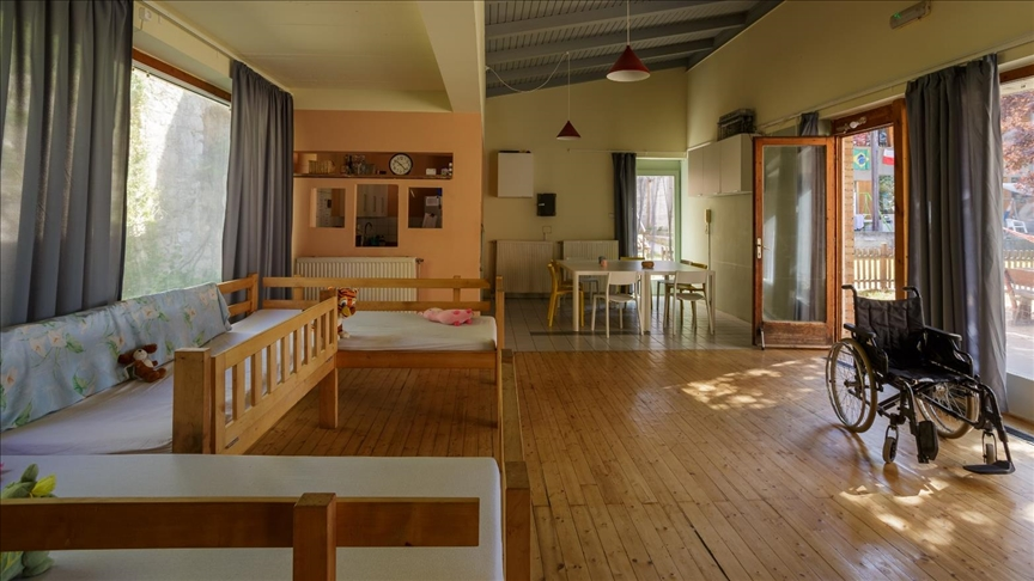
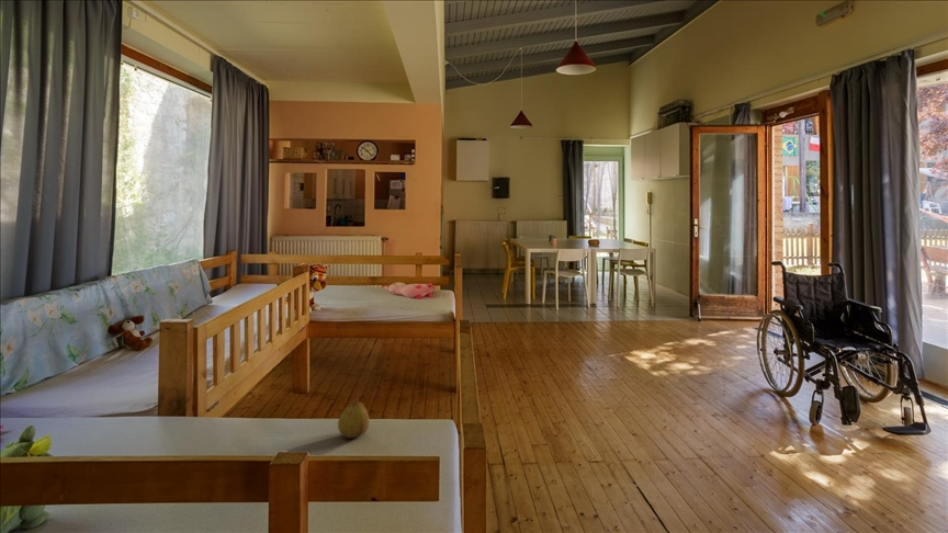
+ fruit (353, 415)
